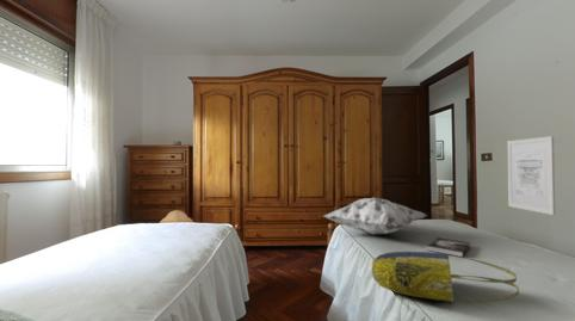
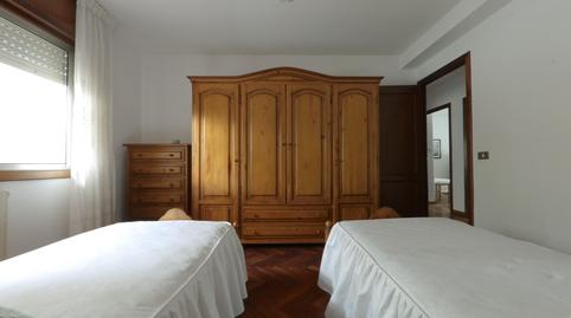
- wall art (528, 174)
- book (449, 246)
- decorative pillow (375, 216)
- tote bag (437, 274)
